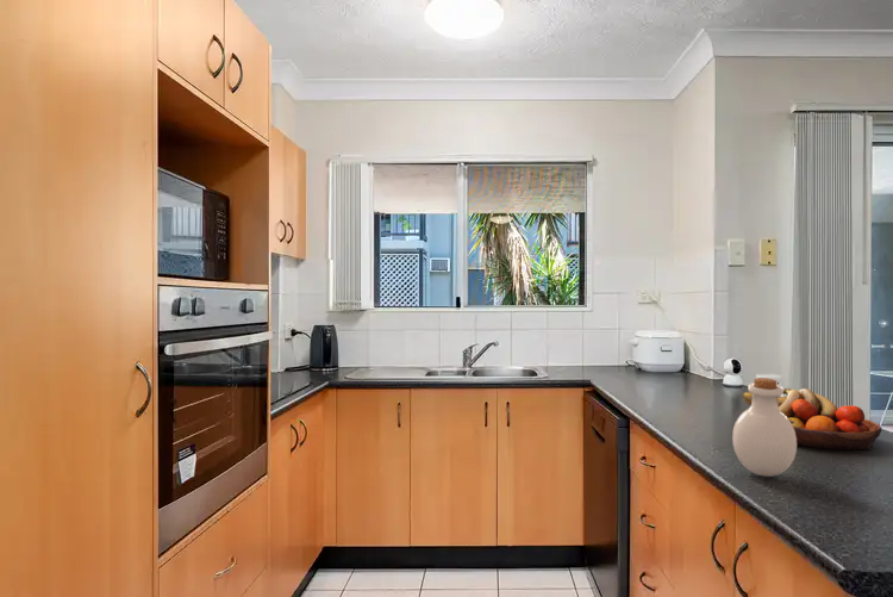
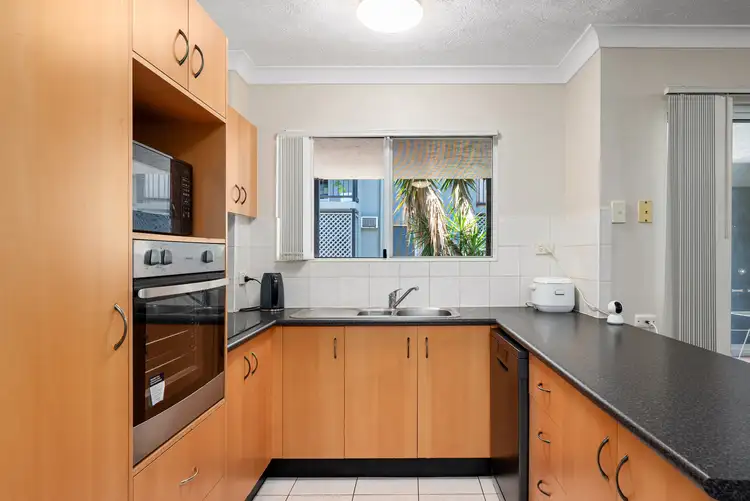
- bottle (763, 427)
- fruit bowl (812, 415)
